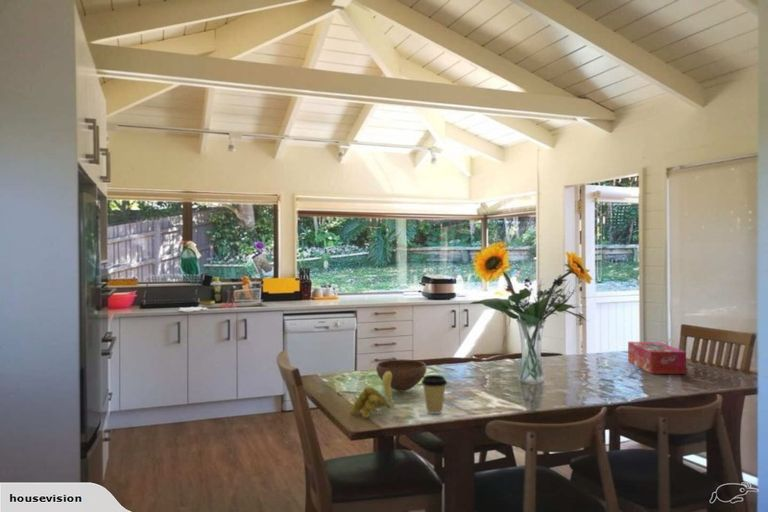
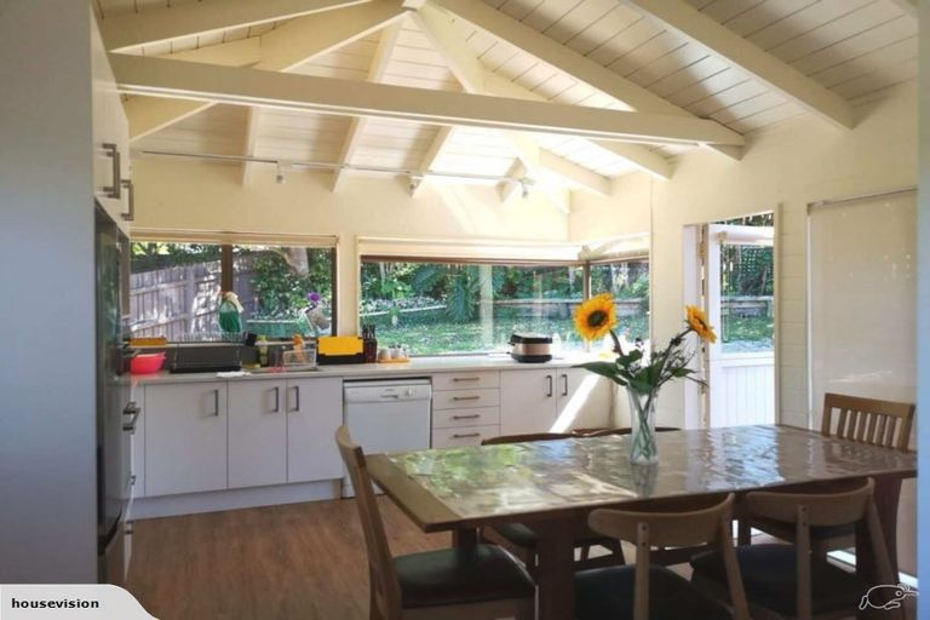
- tissue box (655, 356)
- bowl (401, 377)
- coffee cup (434, 394)
- banana (376, 393)
